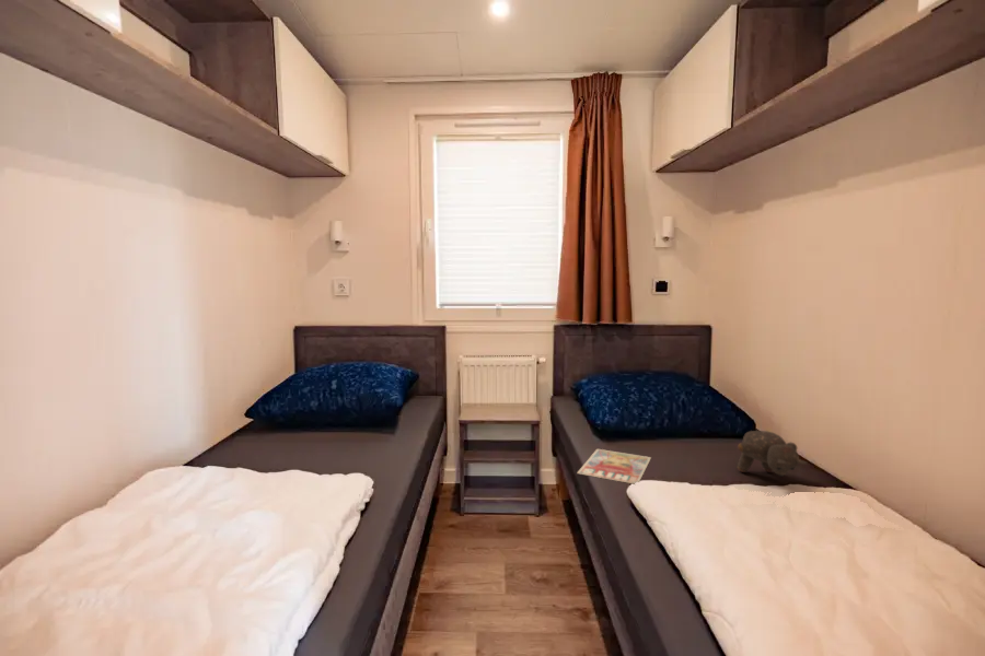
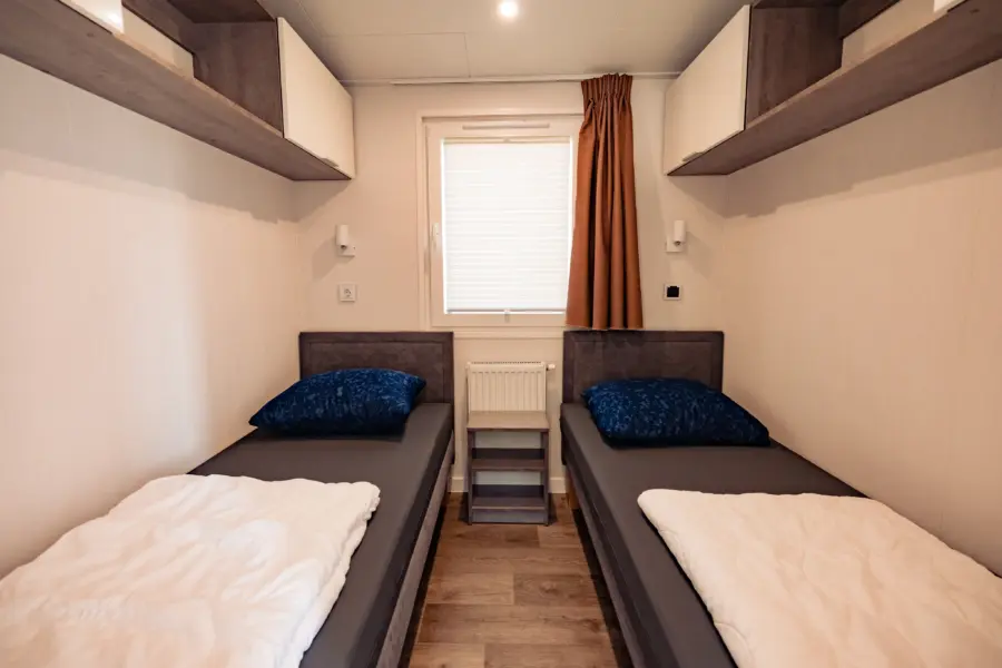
- magazine (615, 465)
- stuffed bear (772, 460)
